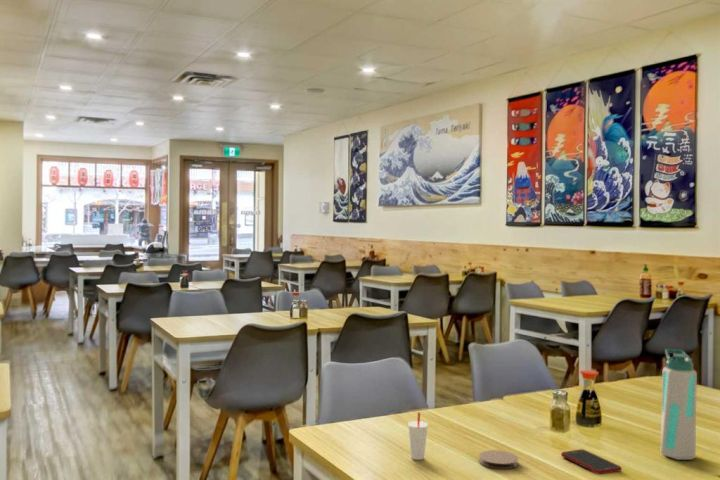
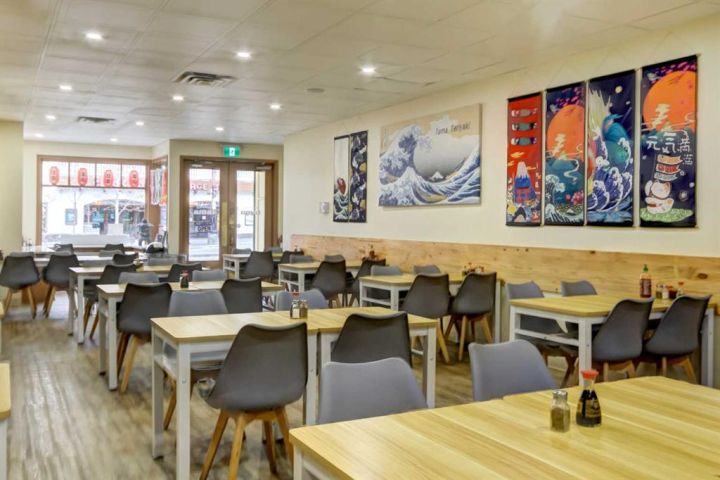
- coaster (498, 459)
- cup (417, 435)
- water bottle (677, 403)
- cell phone (590, 461)
